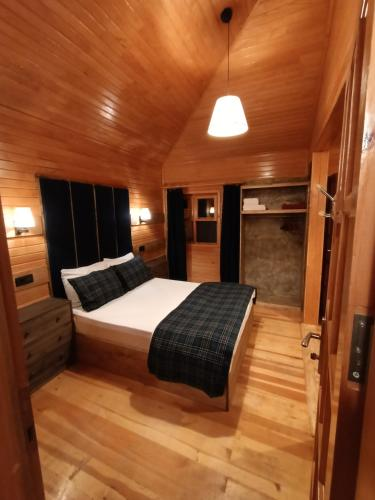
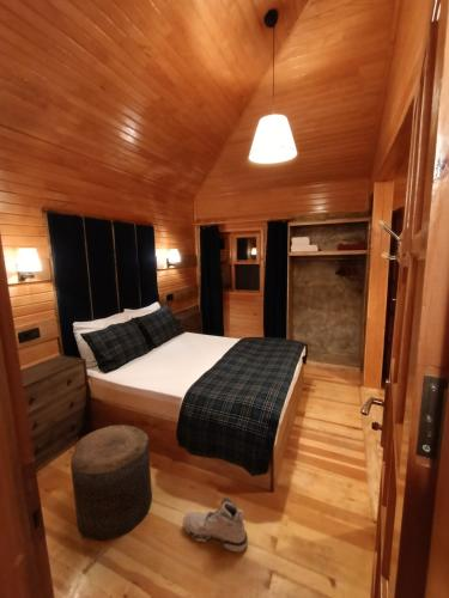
+ sneaker (214, 518)
+ stool (113, 476)
